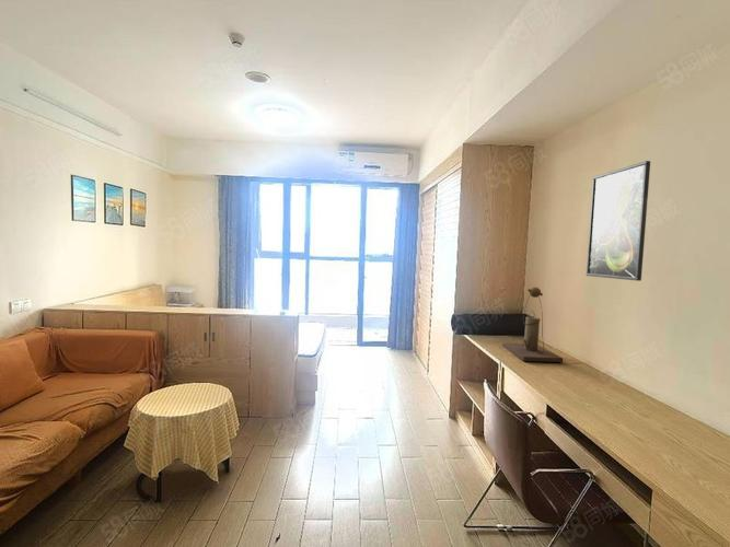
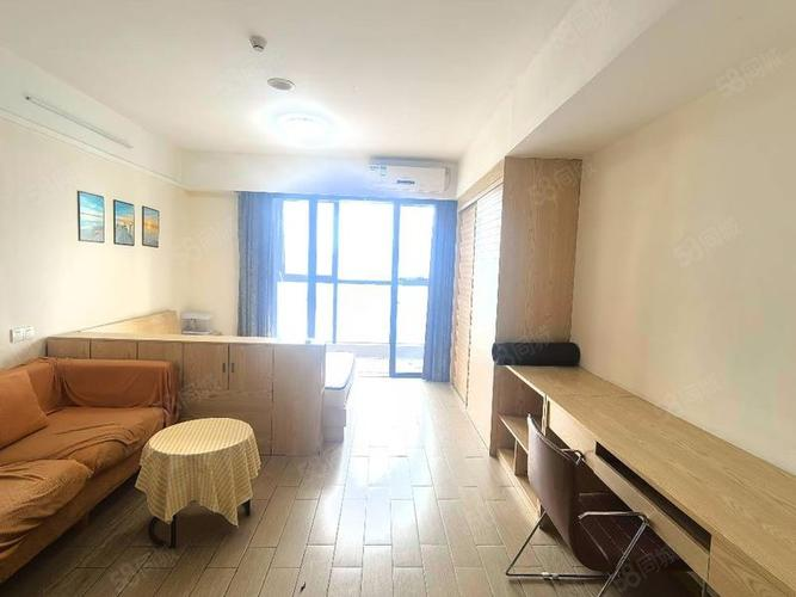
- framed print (614, 224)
- desk lamp (532, 321)
